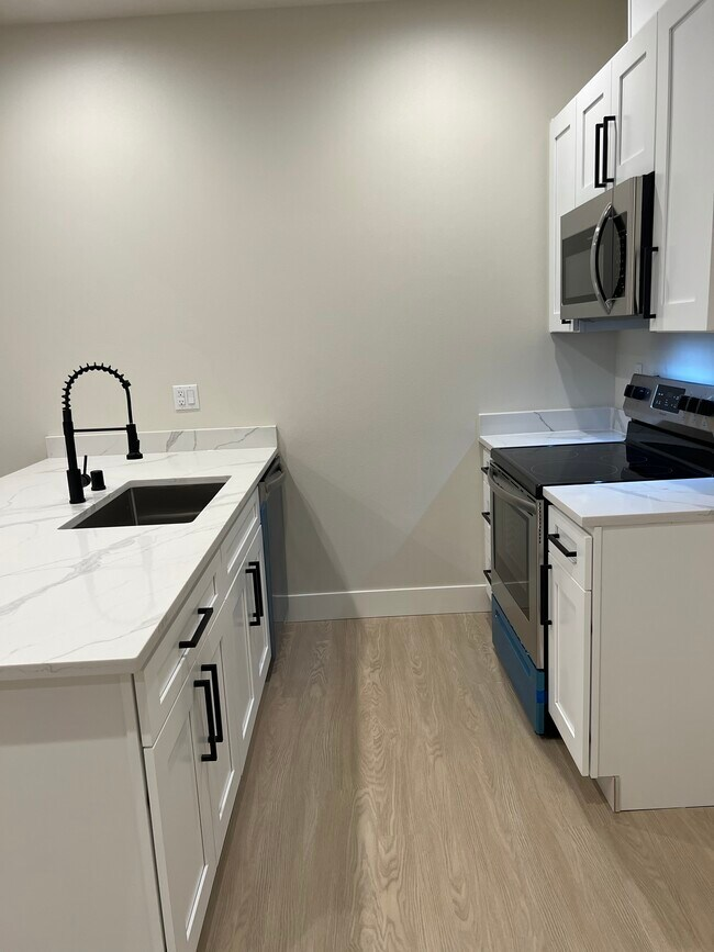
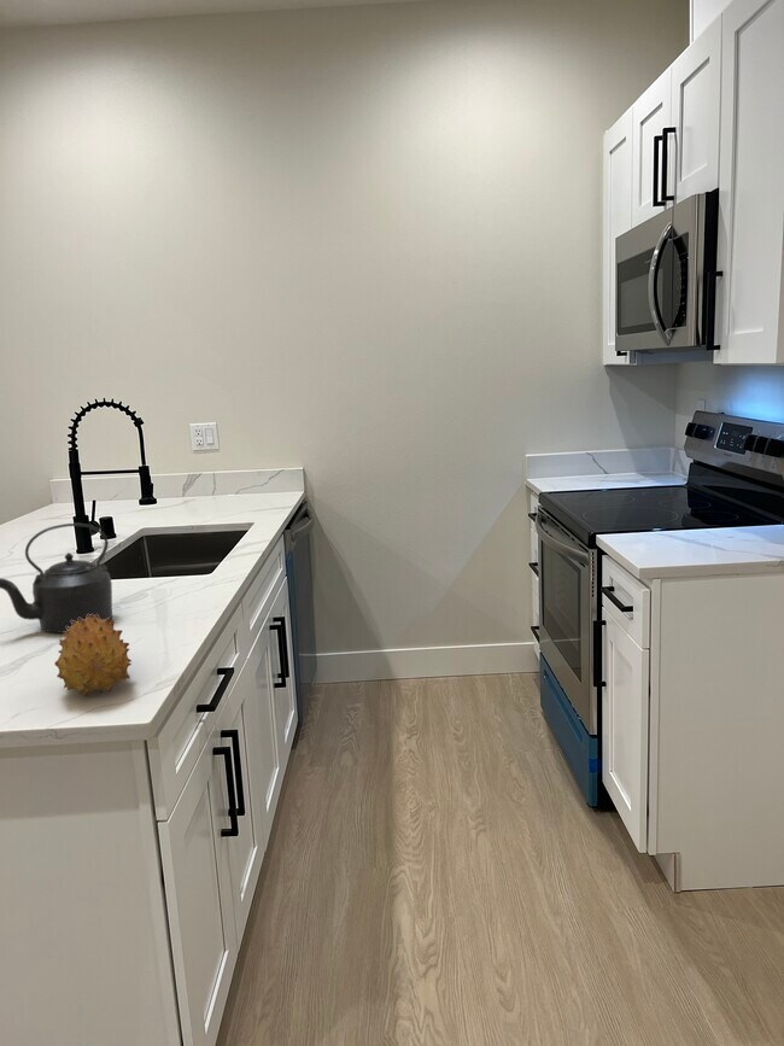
+ kettle (51, 577)
+ fruit (93, 651)
